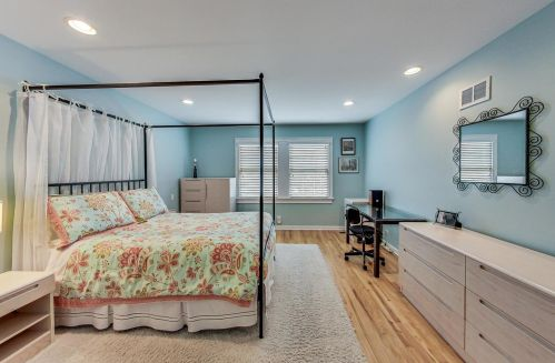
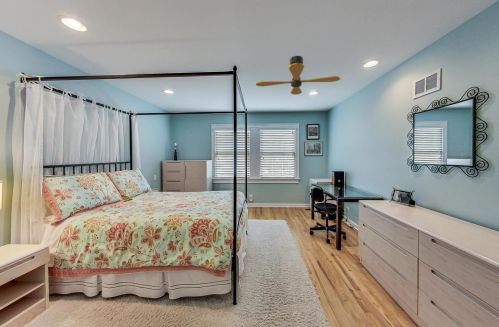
+ ceiling fan (296, 72)
